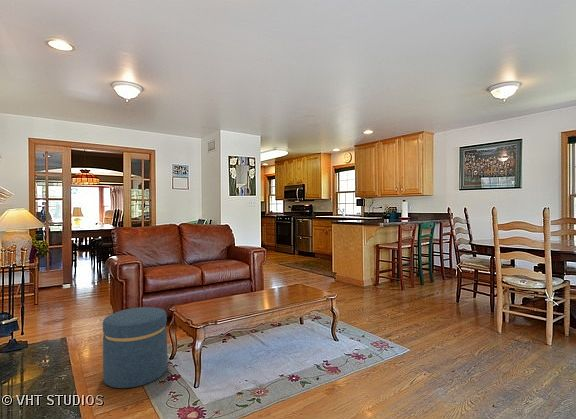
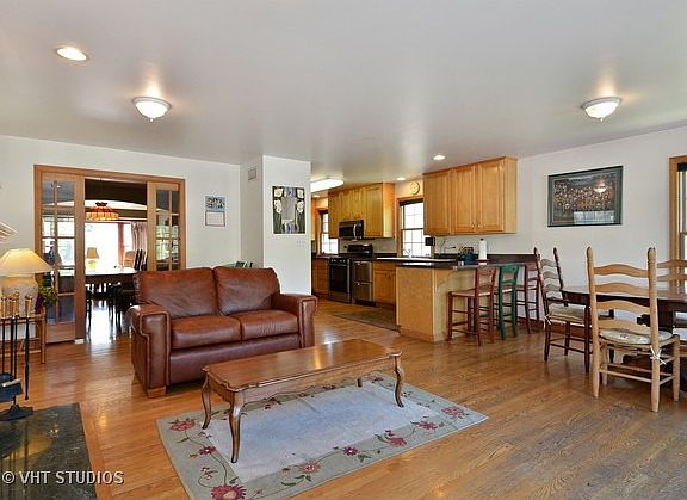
- ottoman (136, 343)
